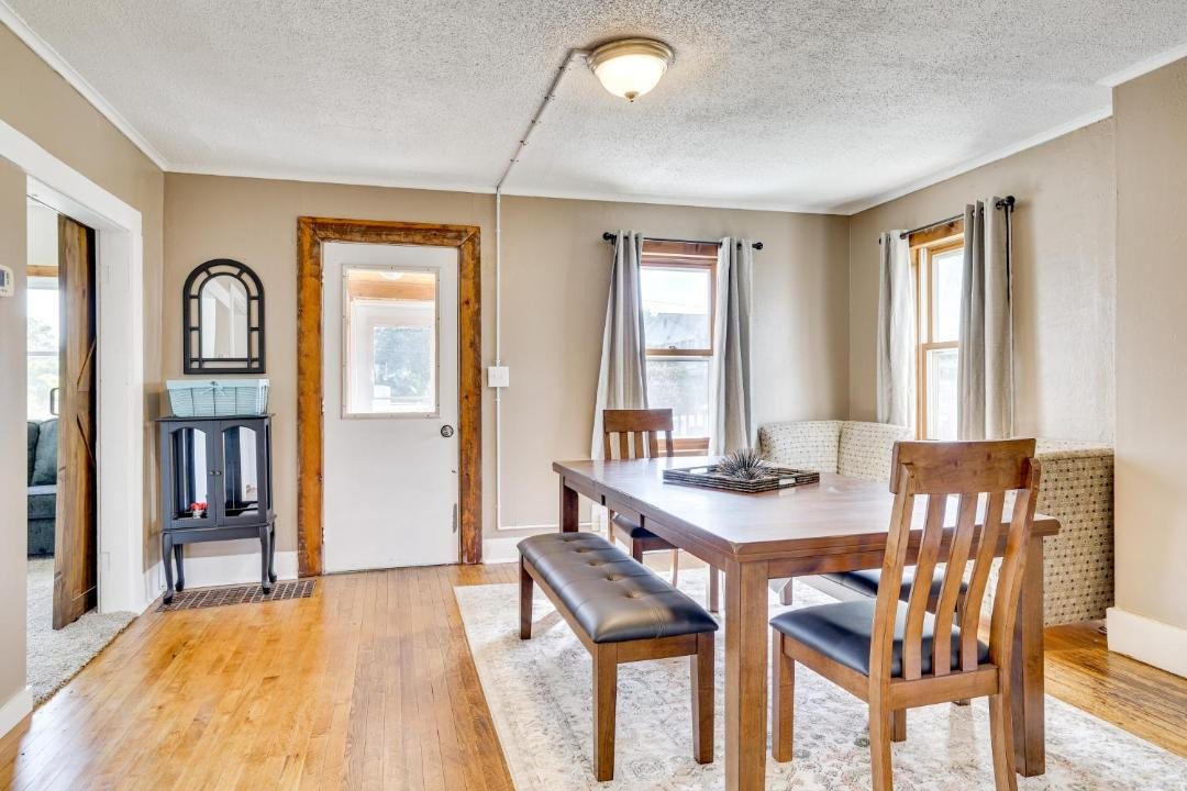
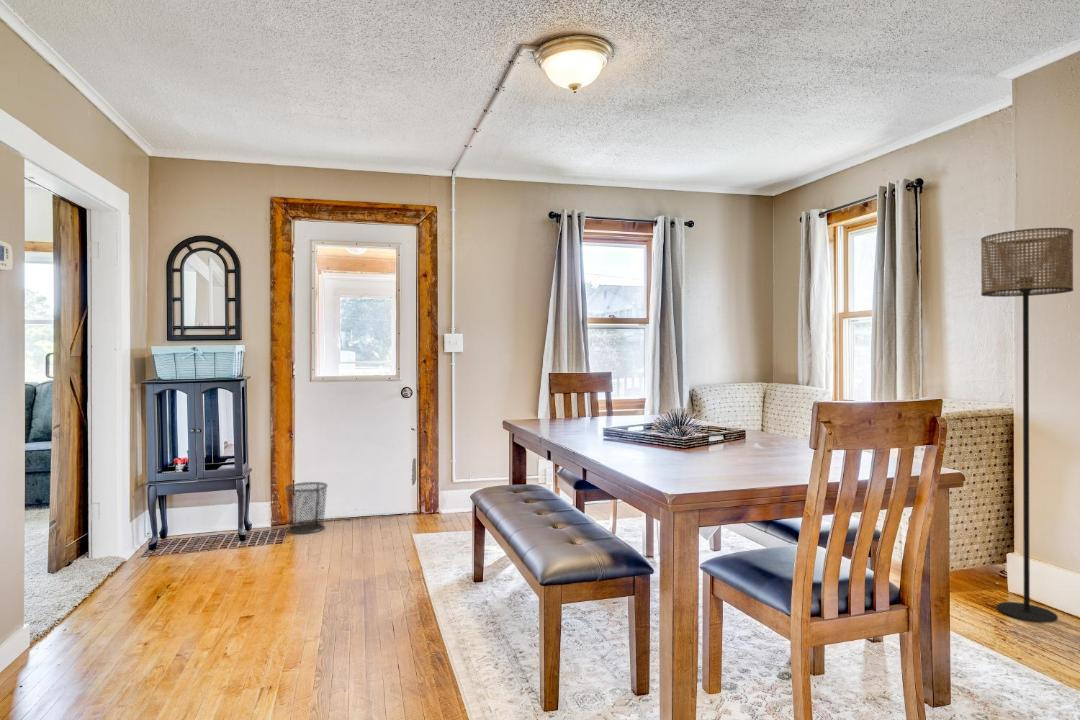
+ floor lamp (1026, 424)
+ waste bin (306, 507)
